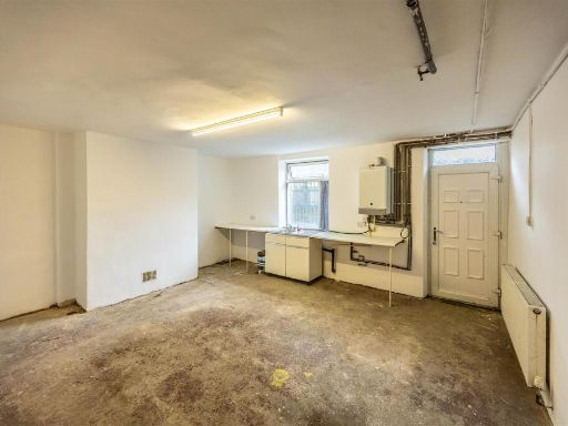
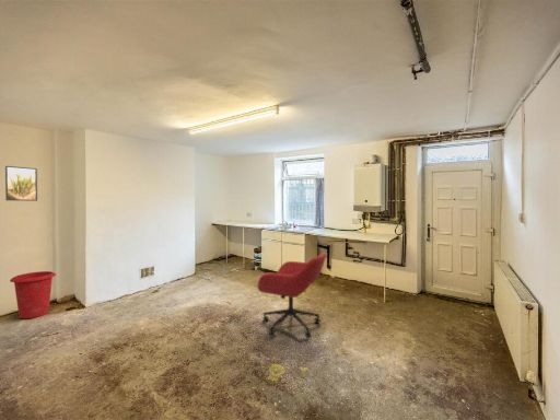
+ office chair (292, 289)
+ waste bin (34, 294)
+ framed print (22, 184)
